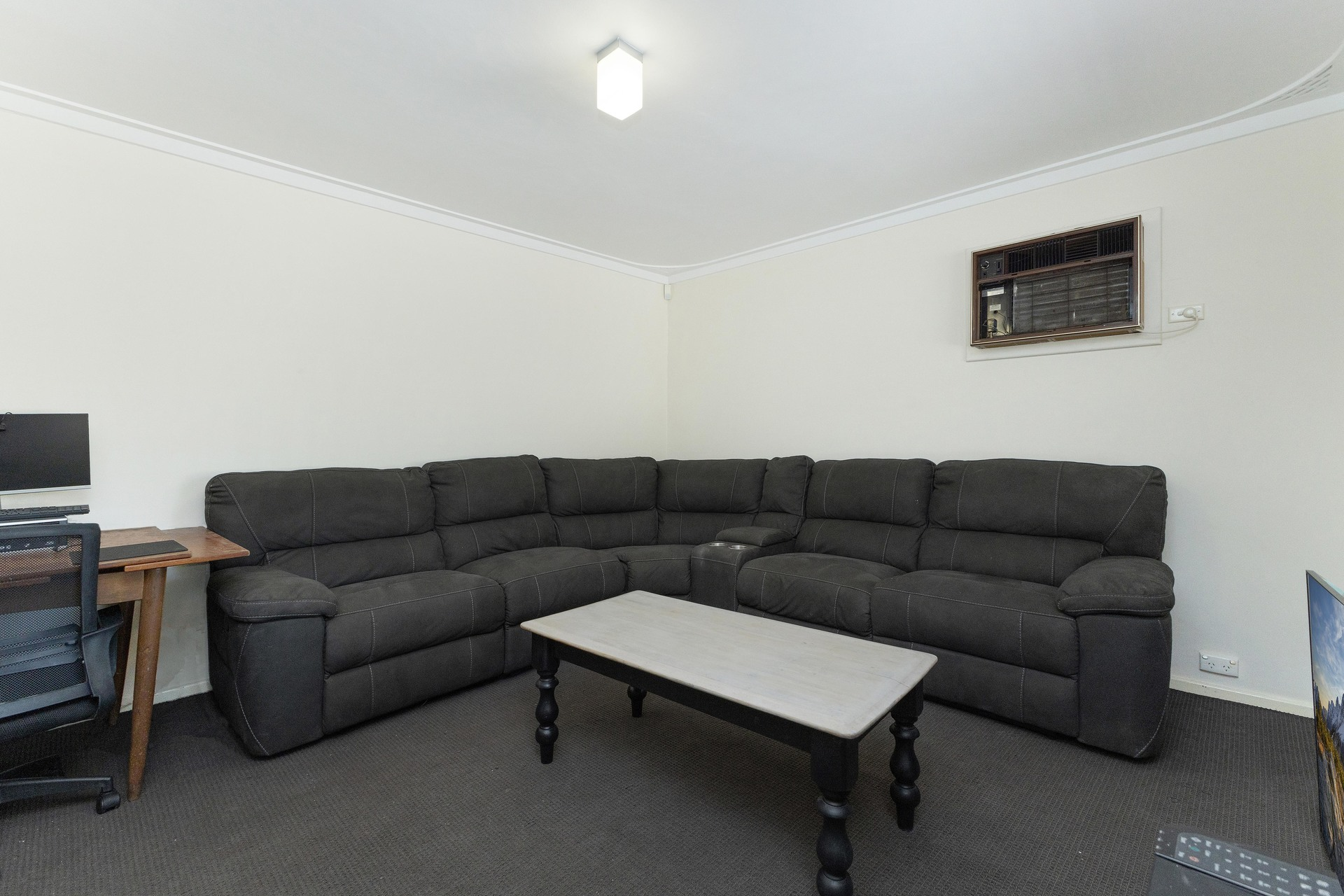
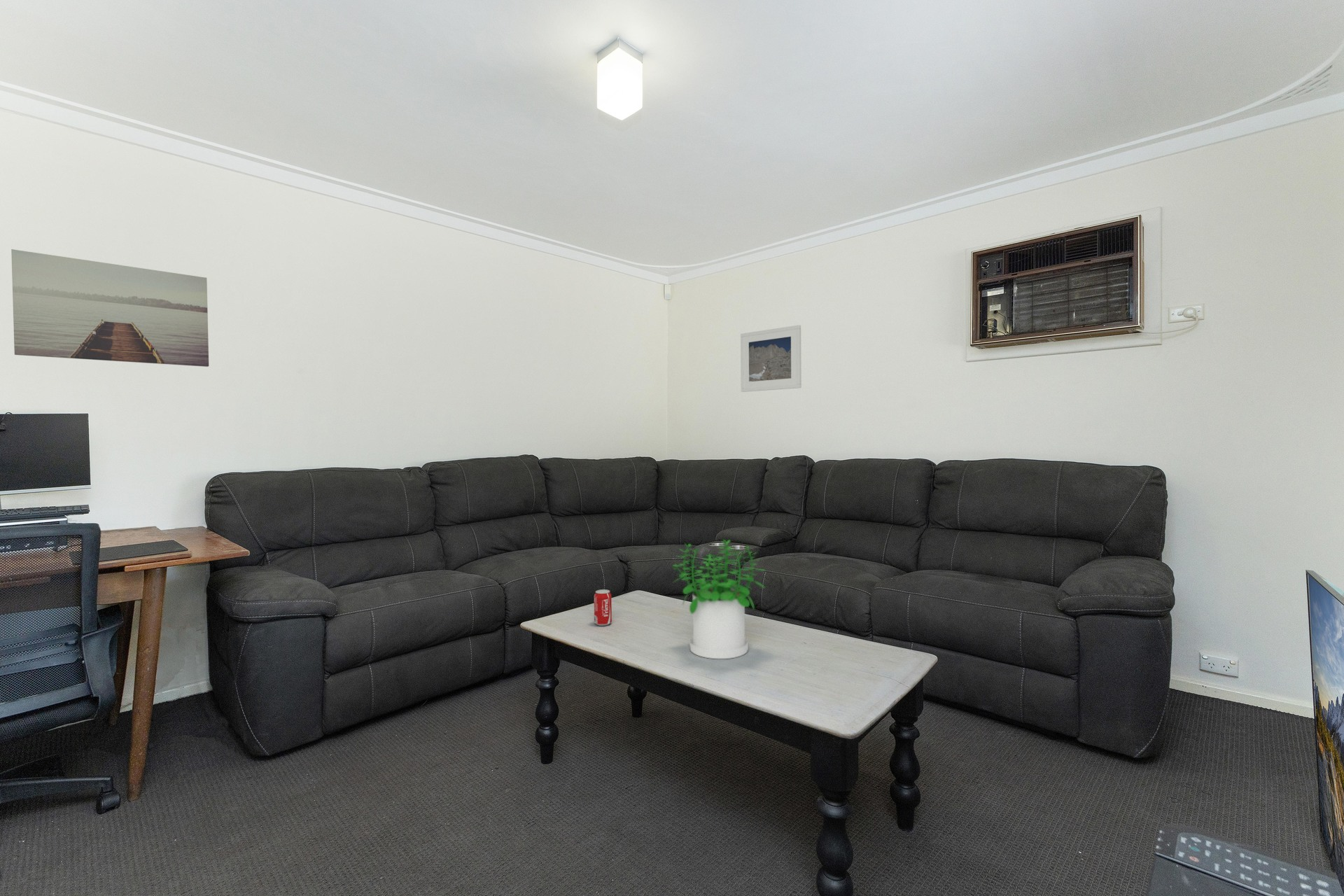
+ wall art (118, 313)
+ potted plant (719, 596)
+ beverage can (603, 607)
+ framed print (769, 360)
